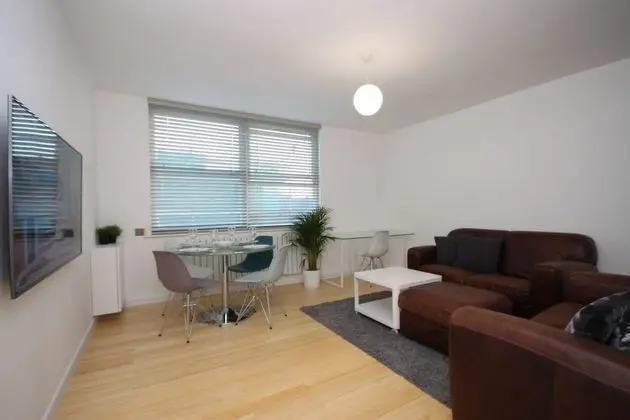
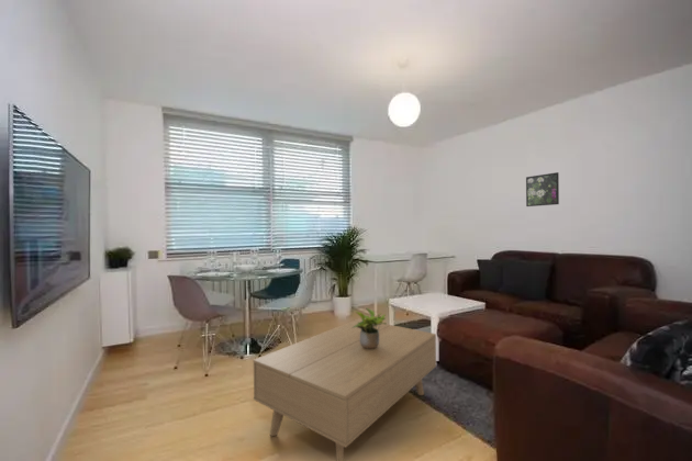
+ potted plant (367, 326)
+ coffee table (353, 379)
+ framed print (542, 190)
